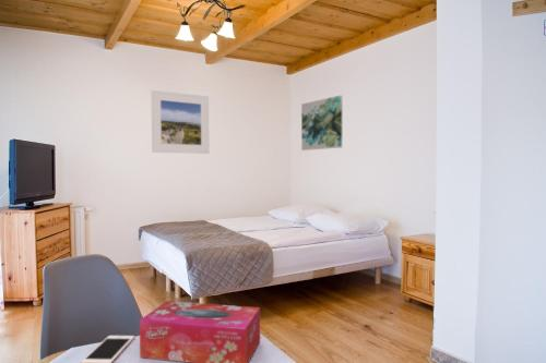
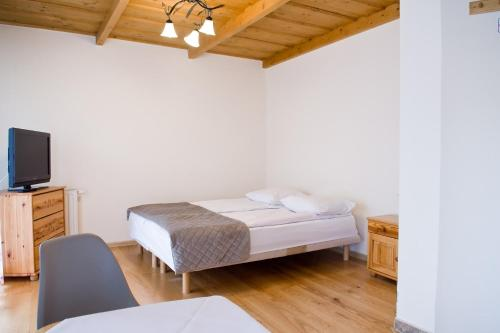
- tissue box (202, 331)
- wall art (320, 124)
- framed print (181, 123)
- cell phone (109, 349)
